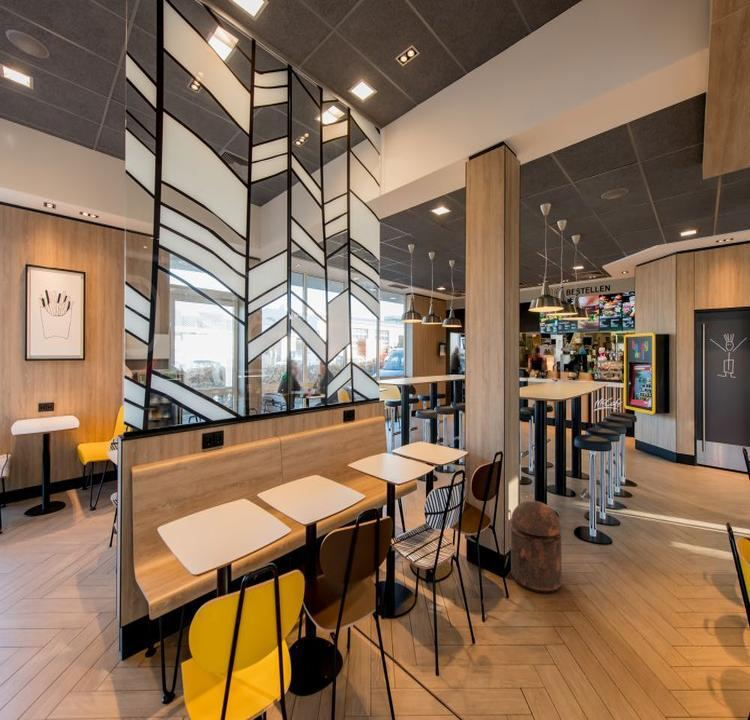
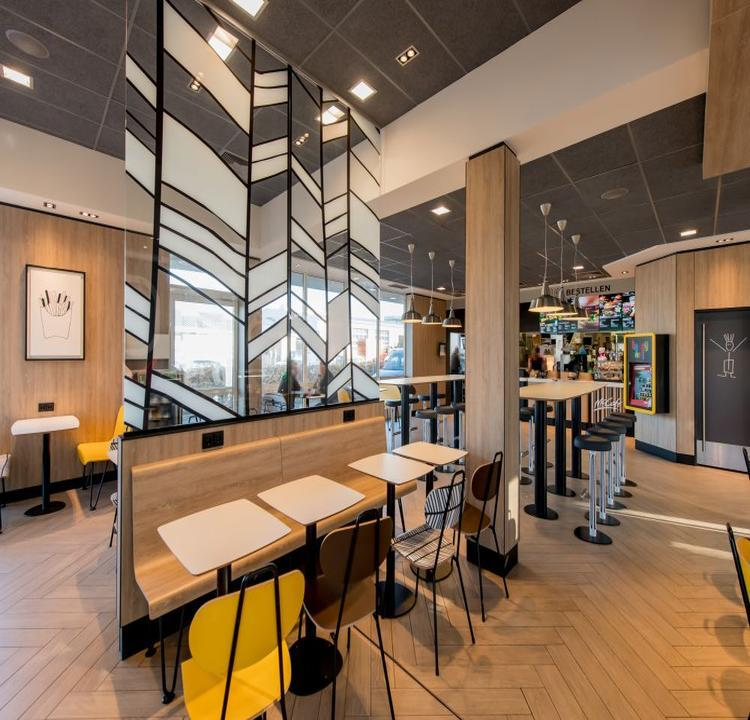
- trash can (535, 540)
